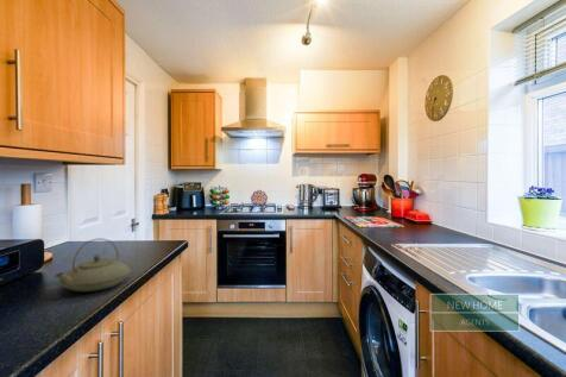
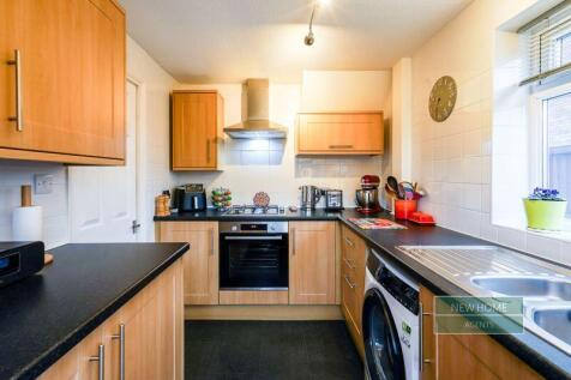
- teapot (93, 263)
